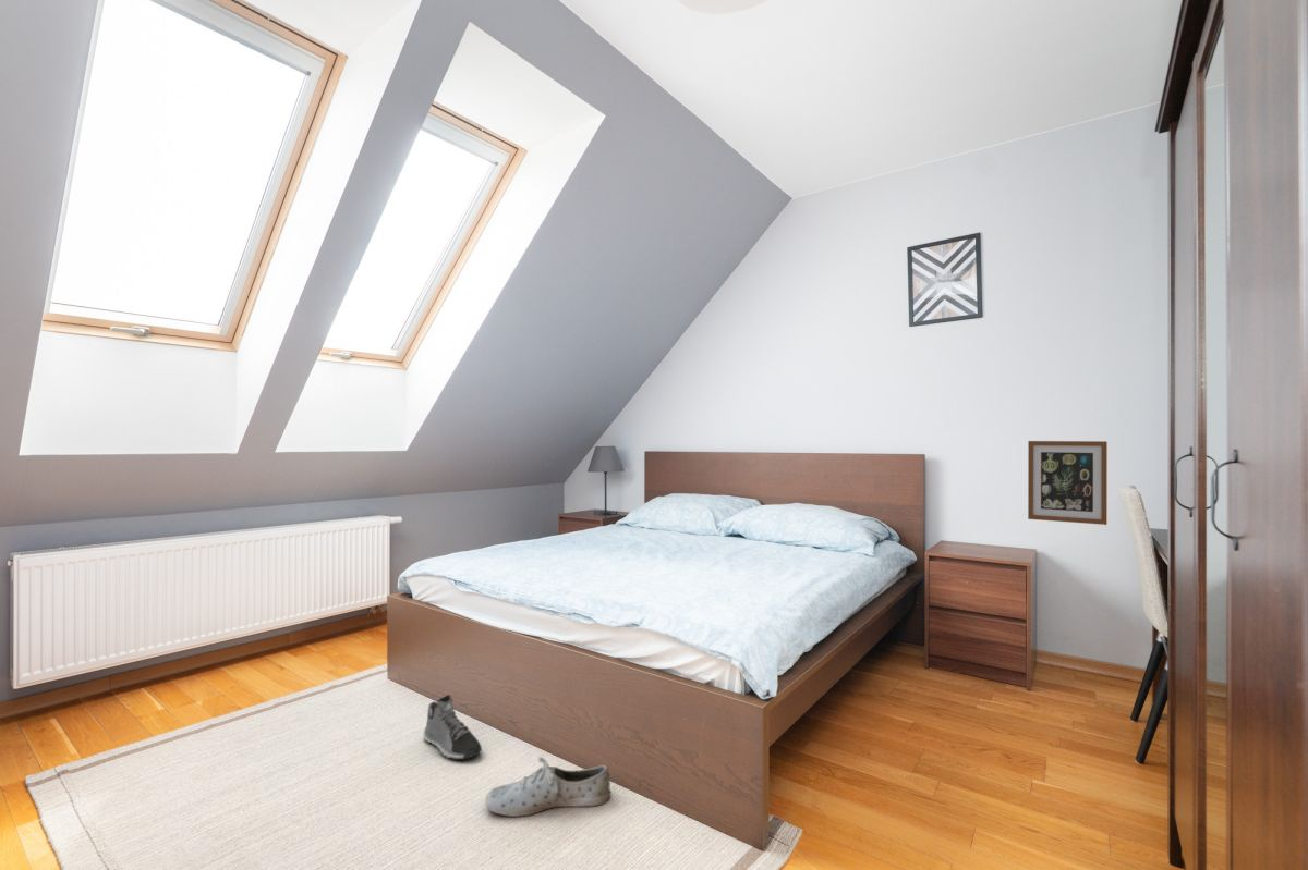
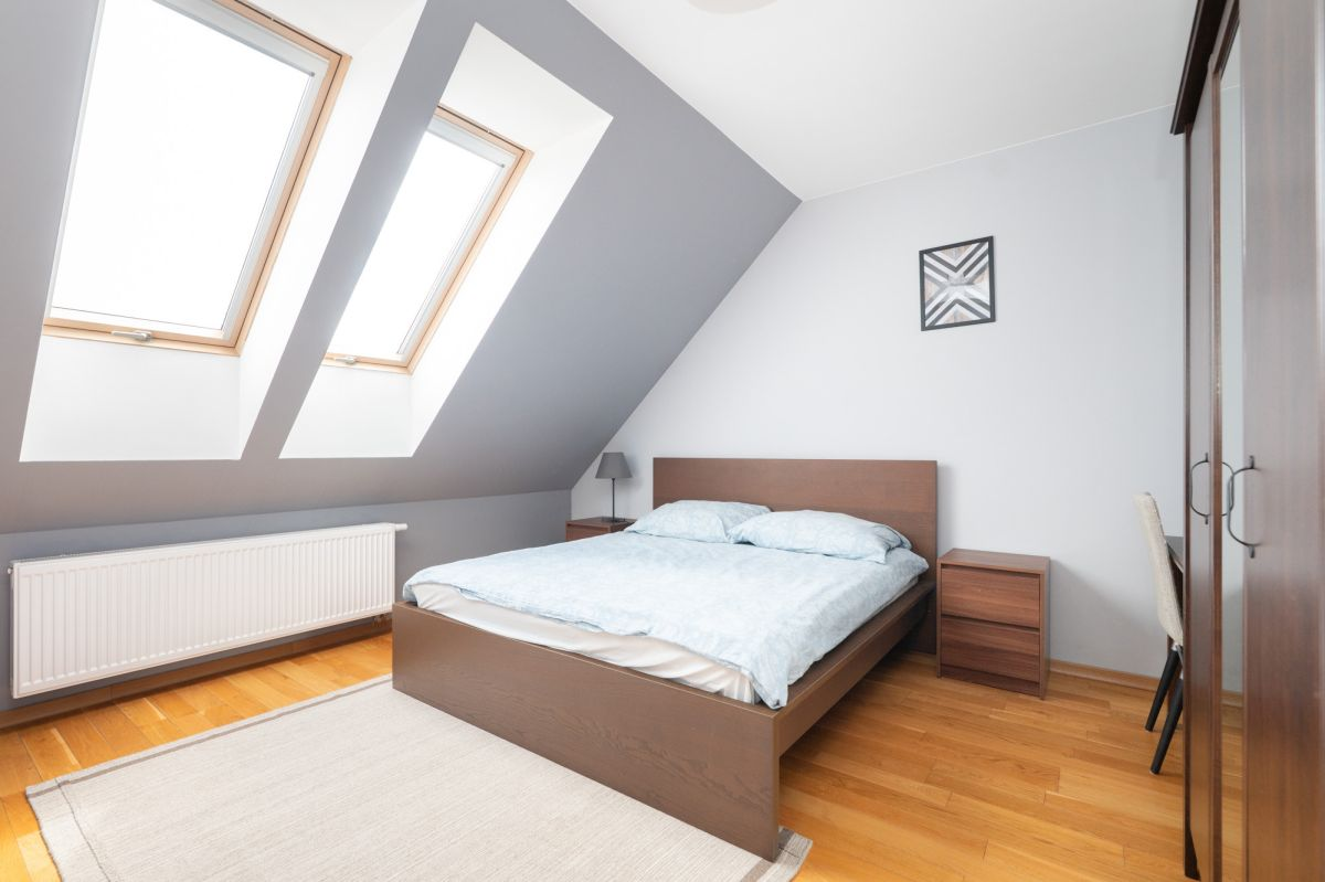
- wall art (1066, 481)
- sneaker (449, 723)
- shoe (547, 782)
